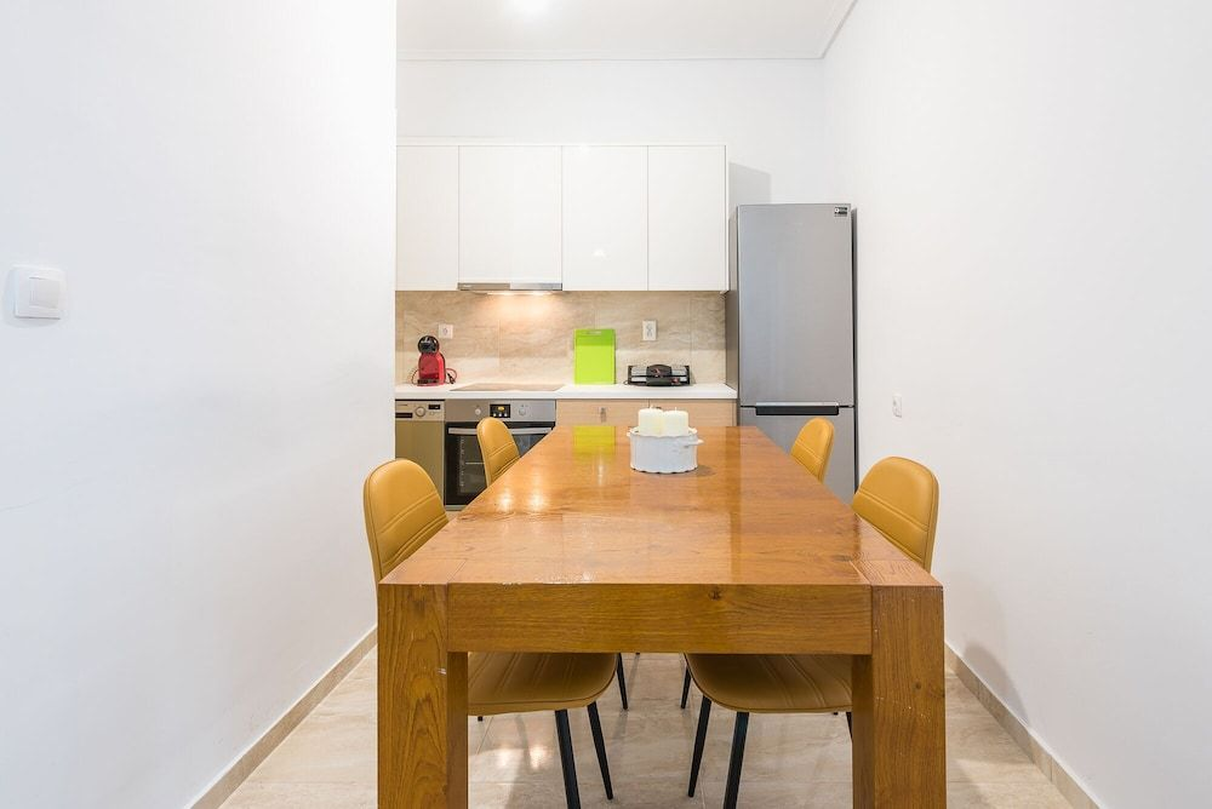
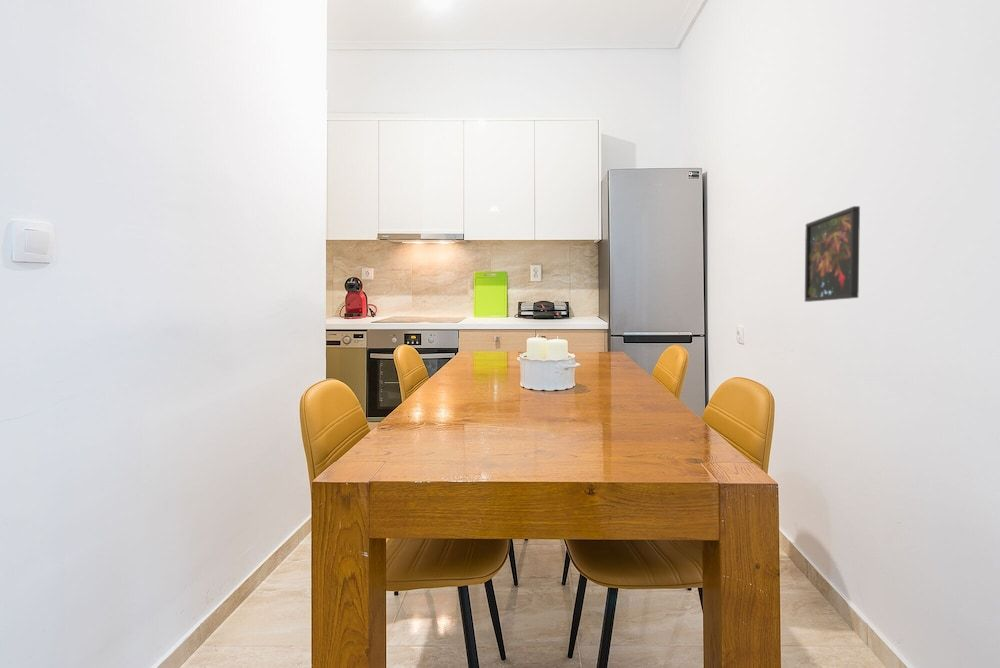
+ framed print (829, 257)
